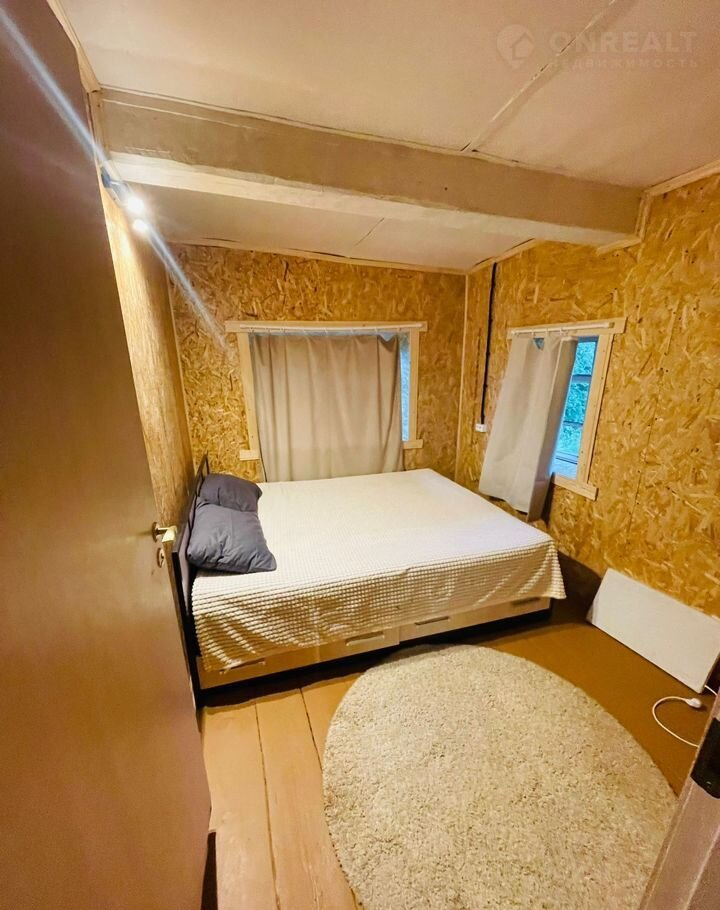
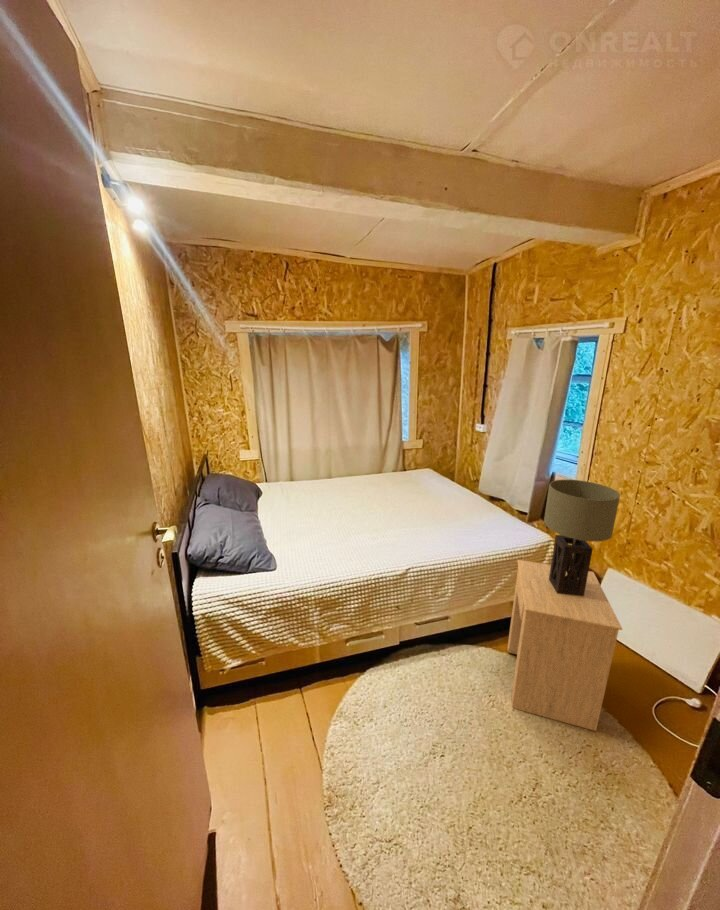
+ side table (555, 638)
+ table lamp (574, 540)
